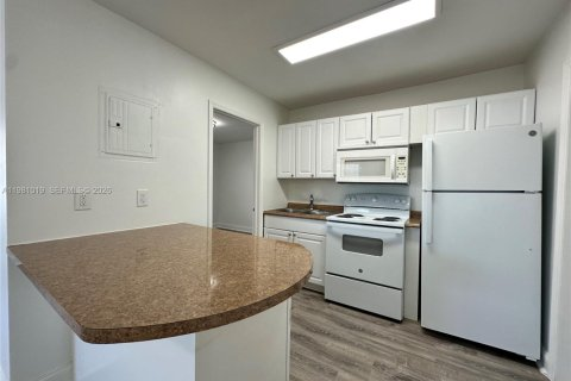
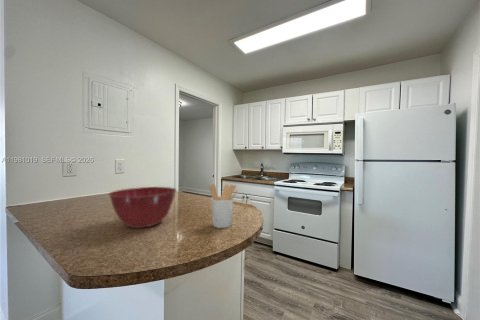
+ mixing bowl (144, 206)
+ utensil holder (224, 203)
